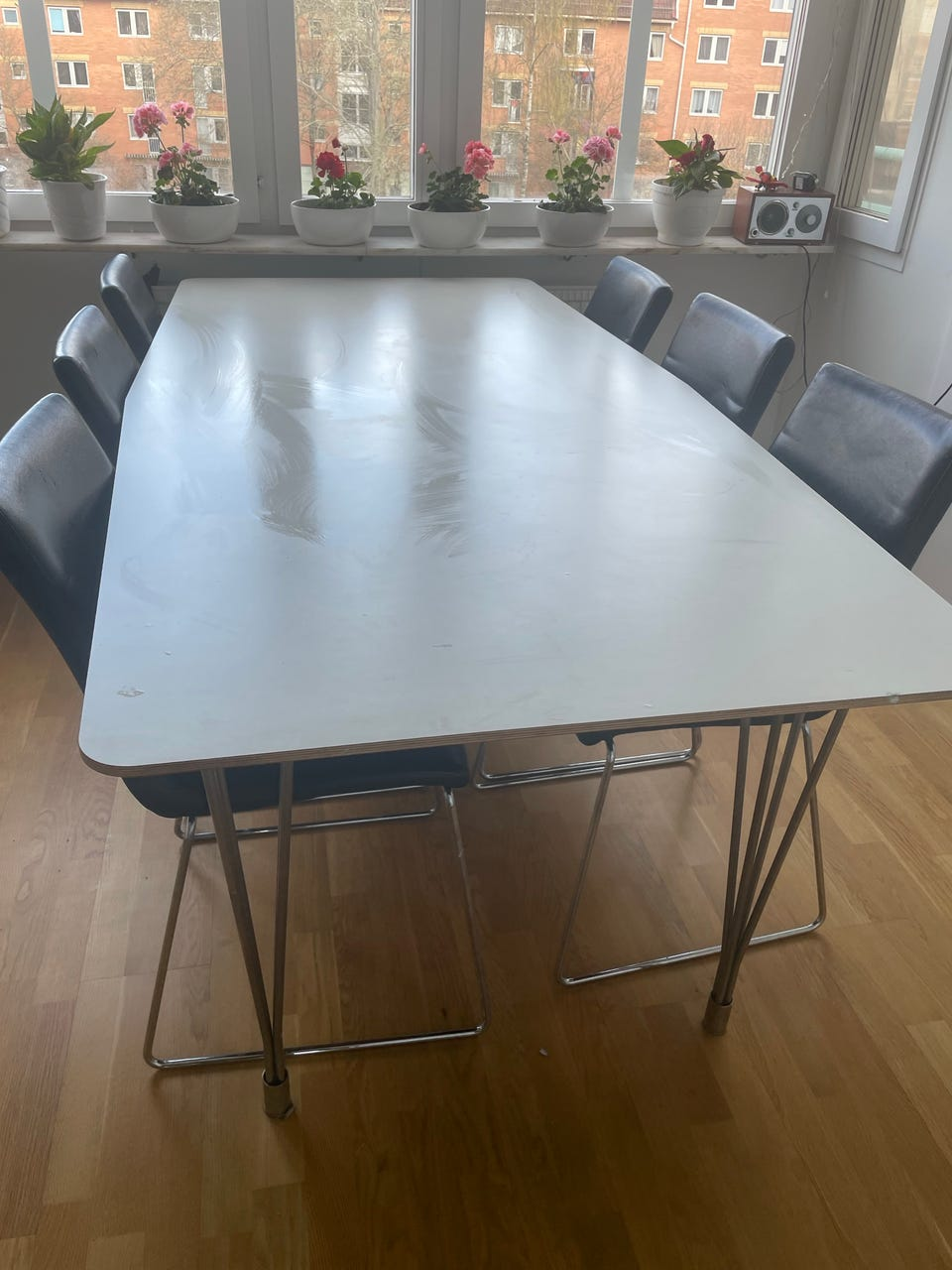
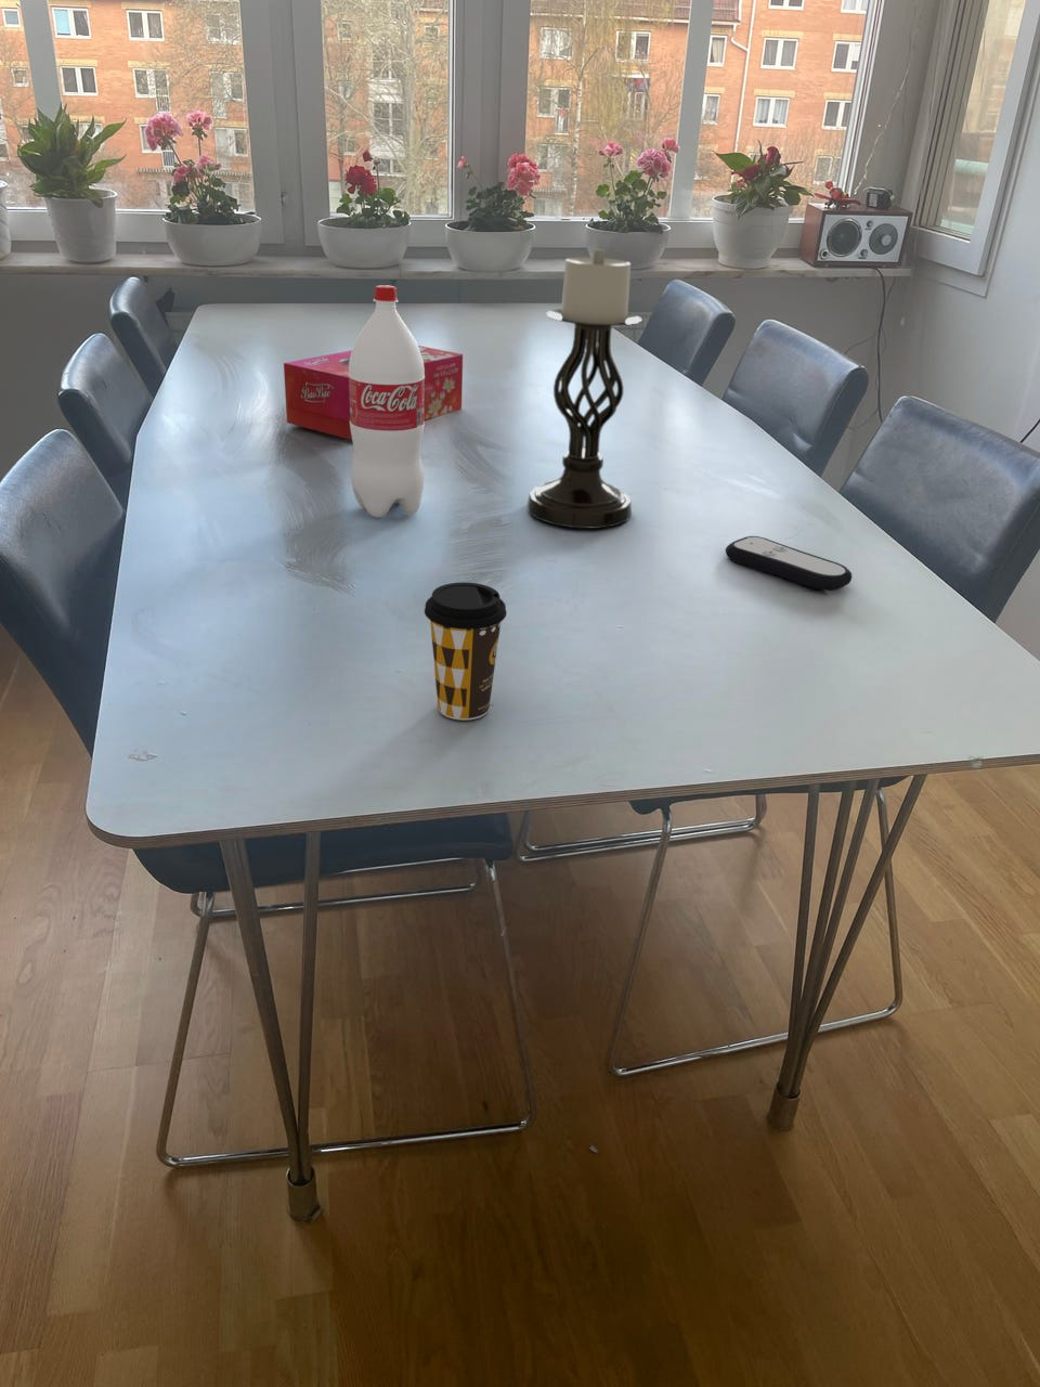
+ coffee cup (463, 652)
+ tissue box (348, 389)
+ bottle (387, 403)
+ candle holder (588, 387)
+ remote control (789, 561)
